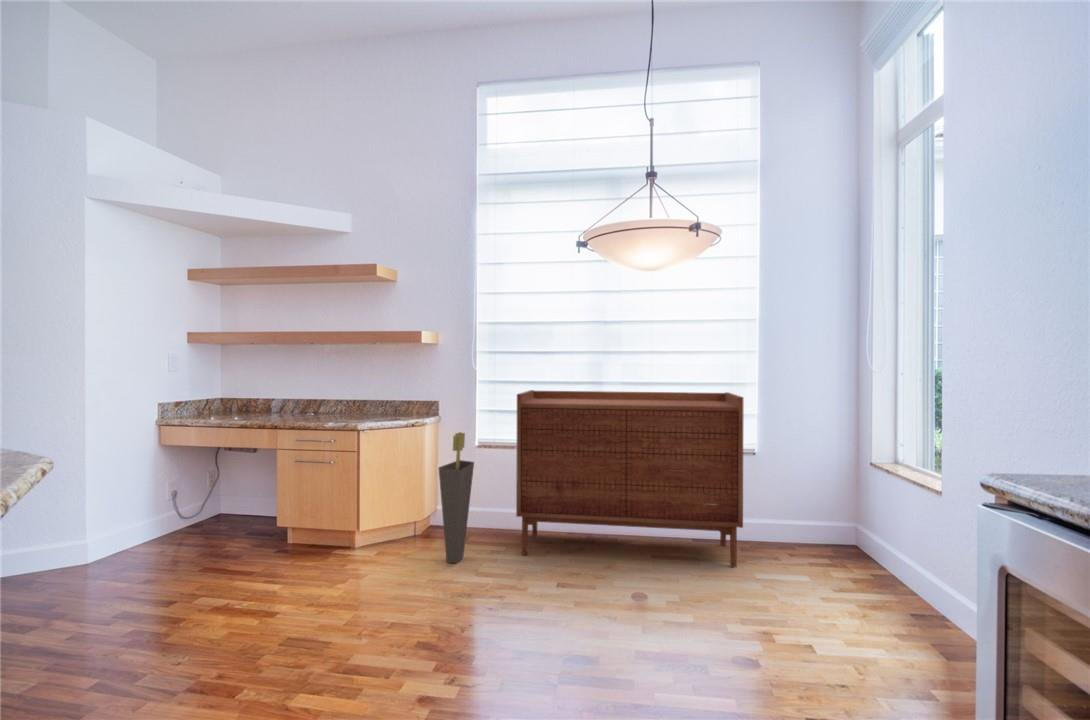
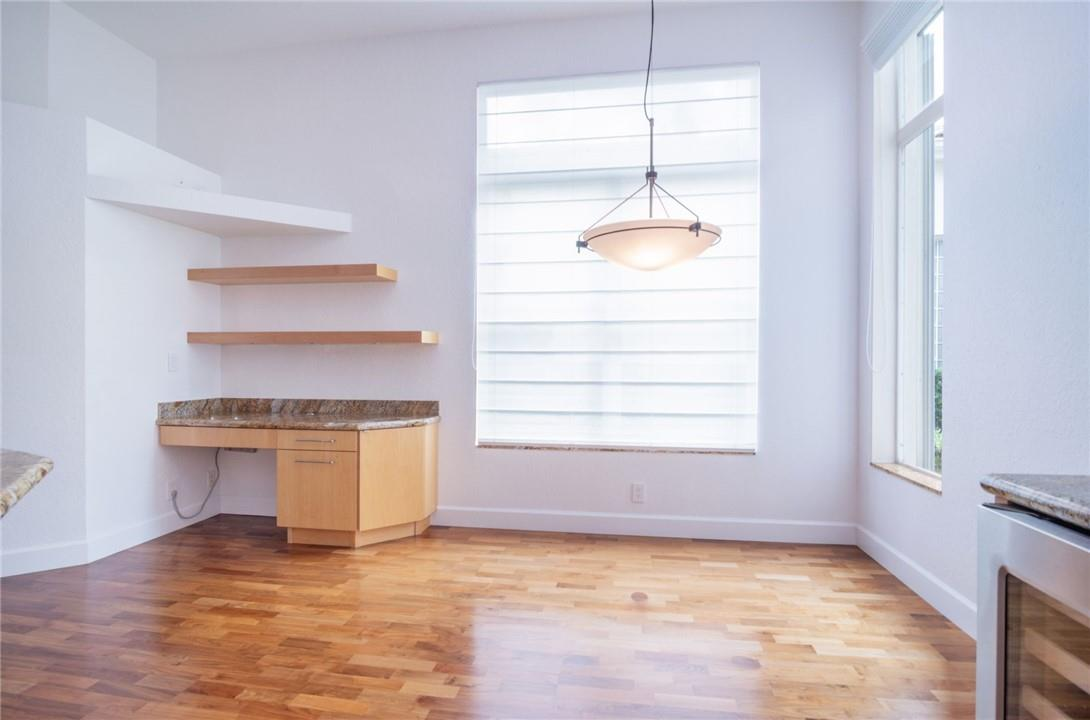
- umbrella stand (456, 497)
- sideboard (626, 471)
